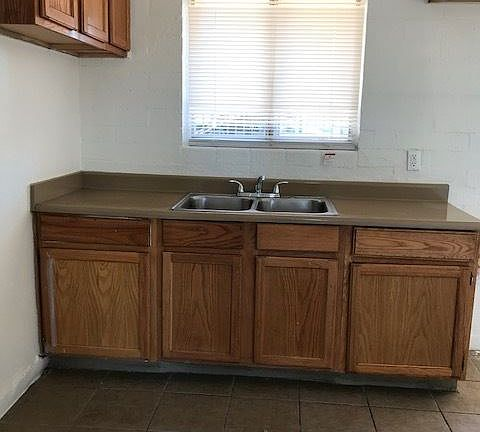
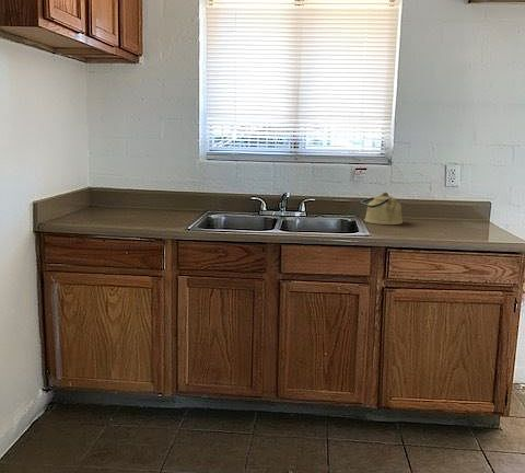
+ kettle (385, 207)
